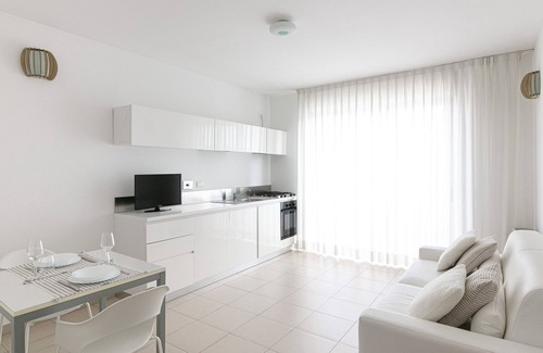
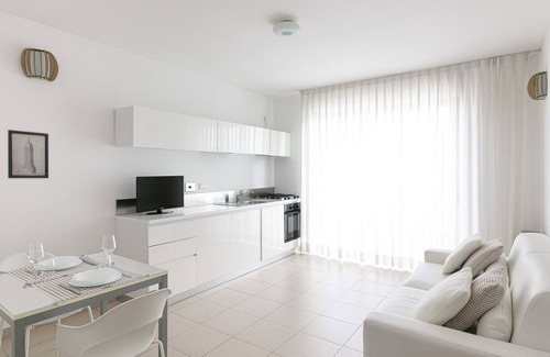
+ wall art (29, 155)
